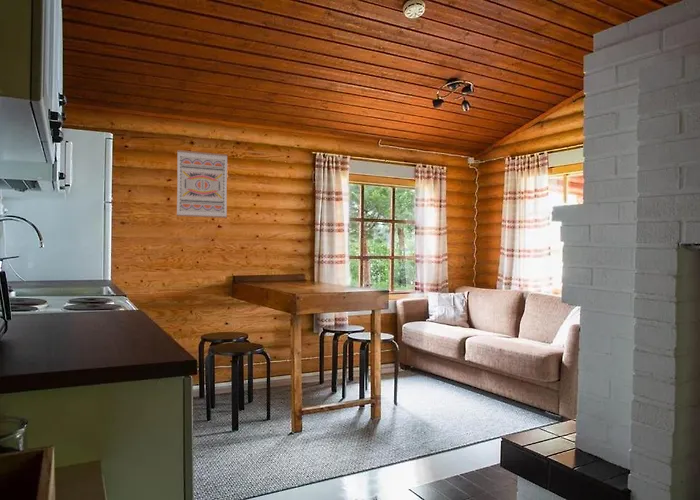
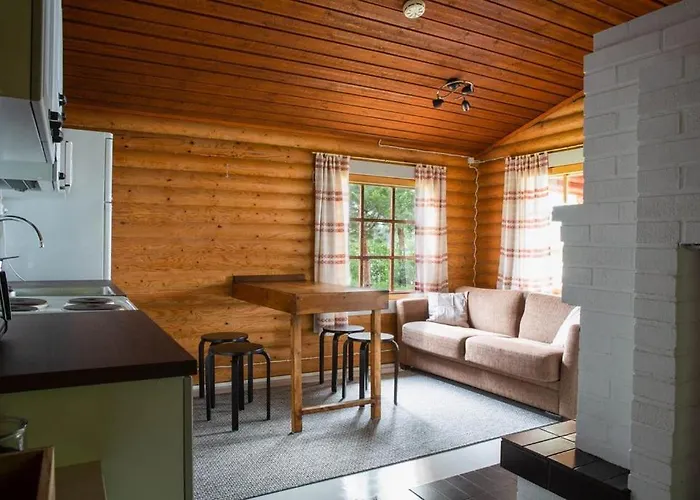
- wall art (202, 184)
